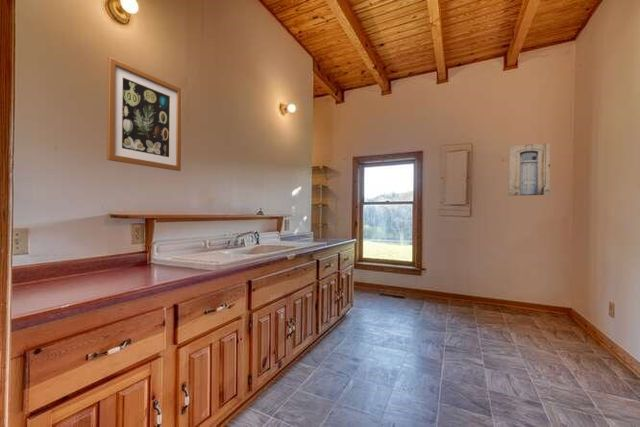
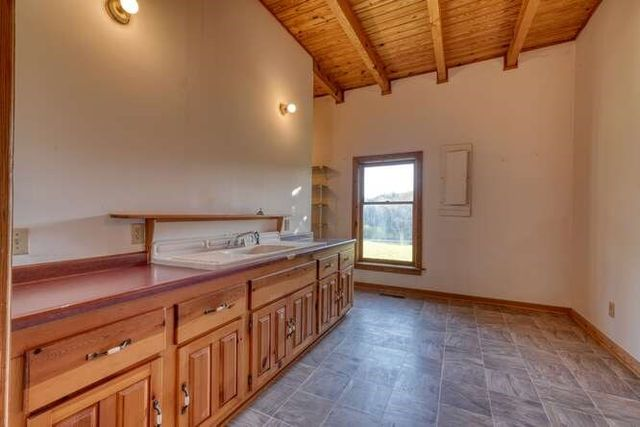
- wall art (148, 120)
- wall art (528, 170)
